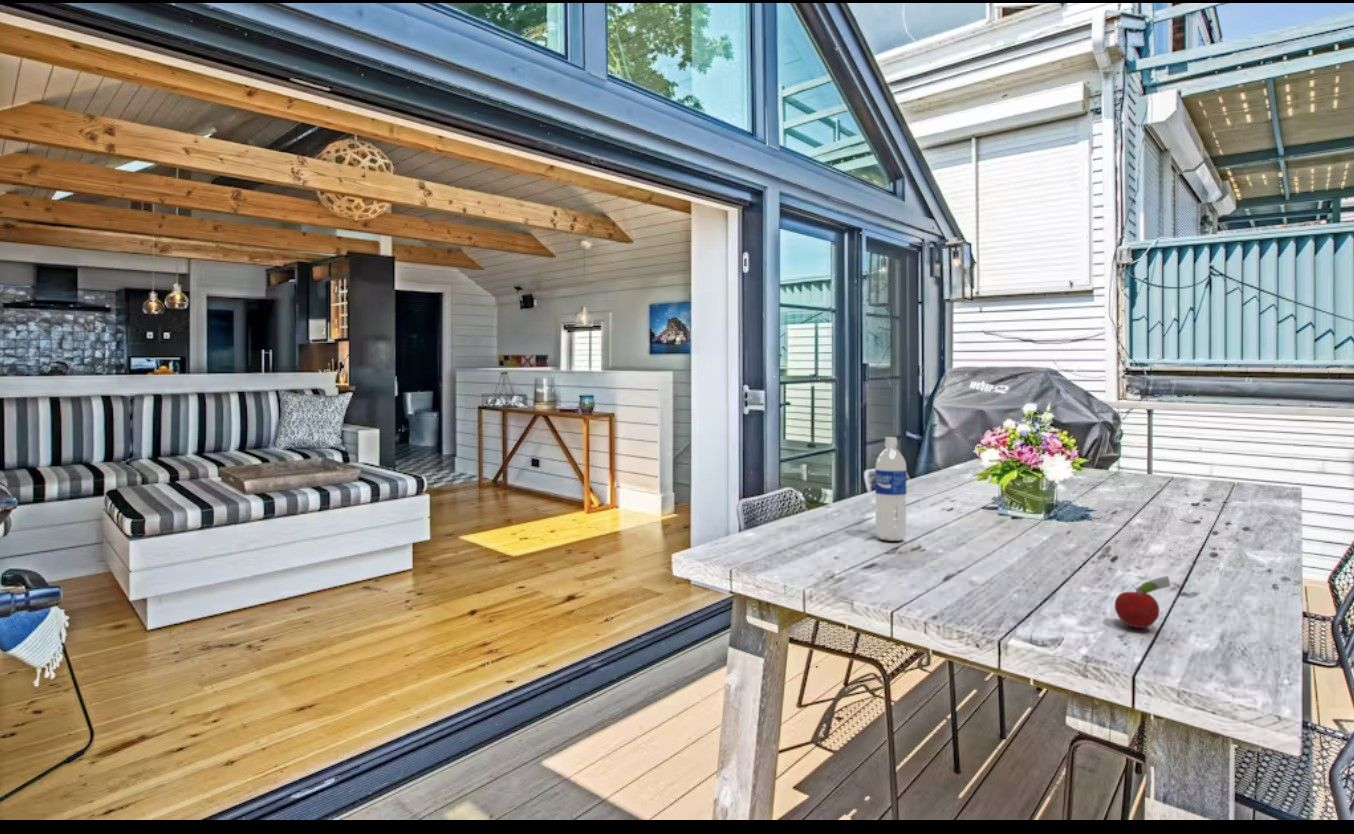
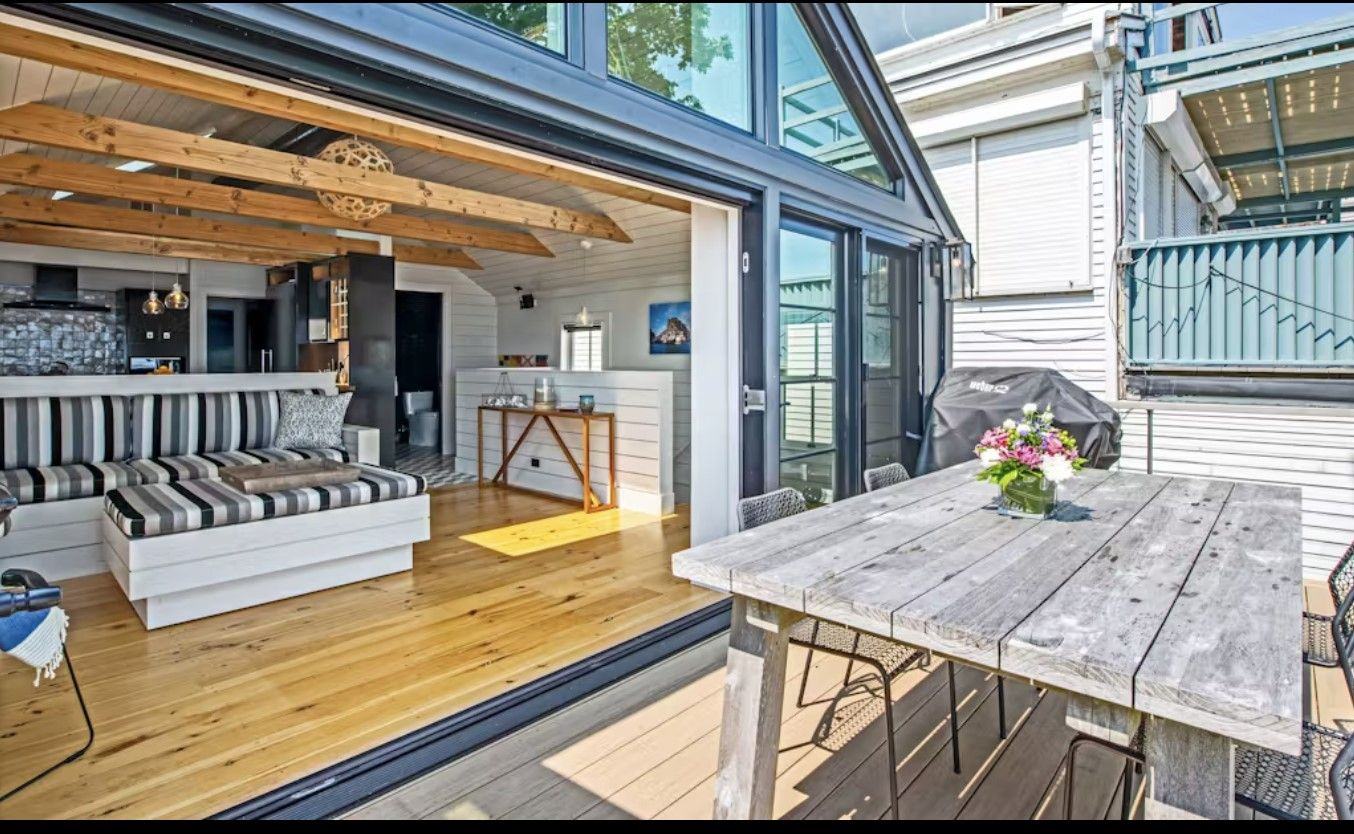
- fruit (1140, 600)
- water bottle (890, 488)
